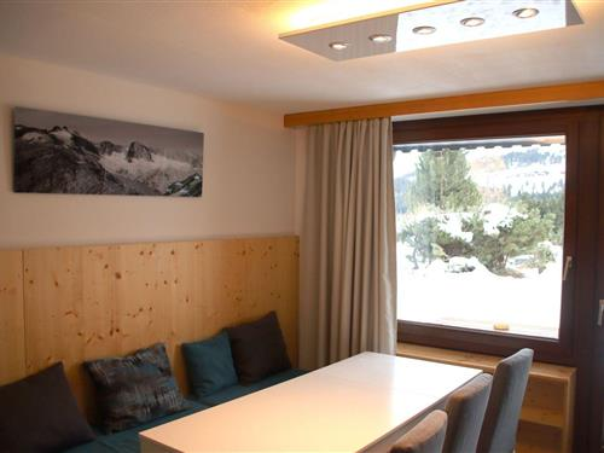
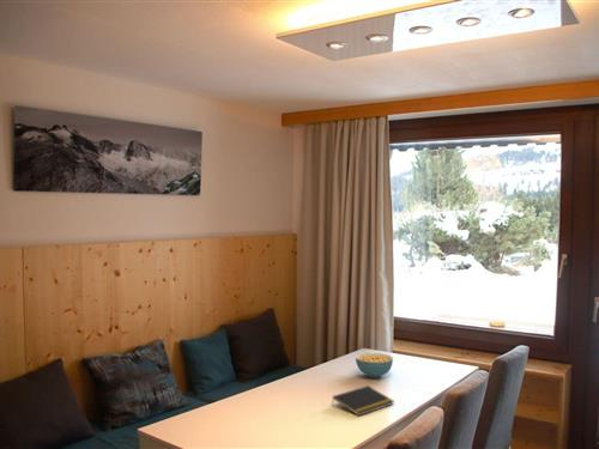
+ notepad (363, 399)
+ cereal bowl (374, 366)
